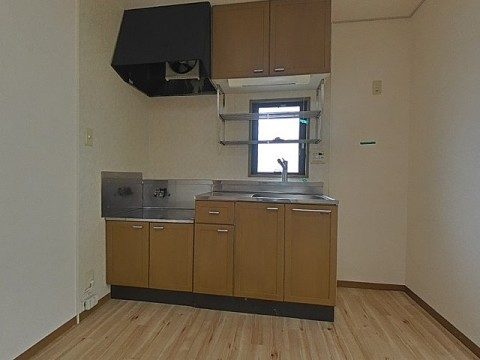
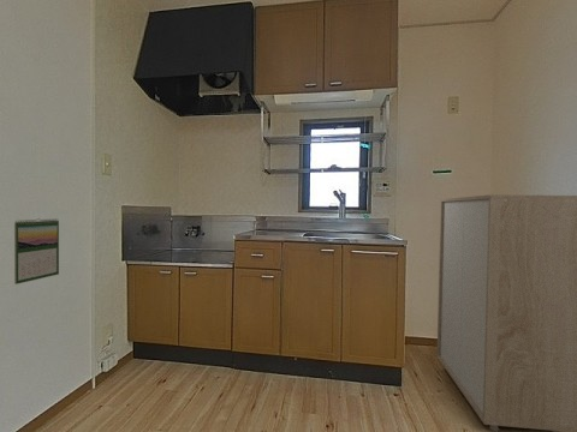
+ calendar (37, 248)
+ storage cabinet (500, 299)
